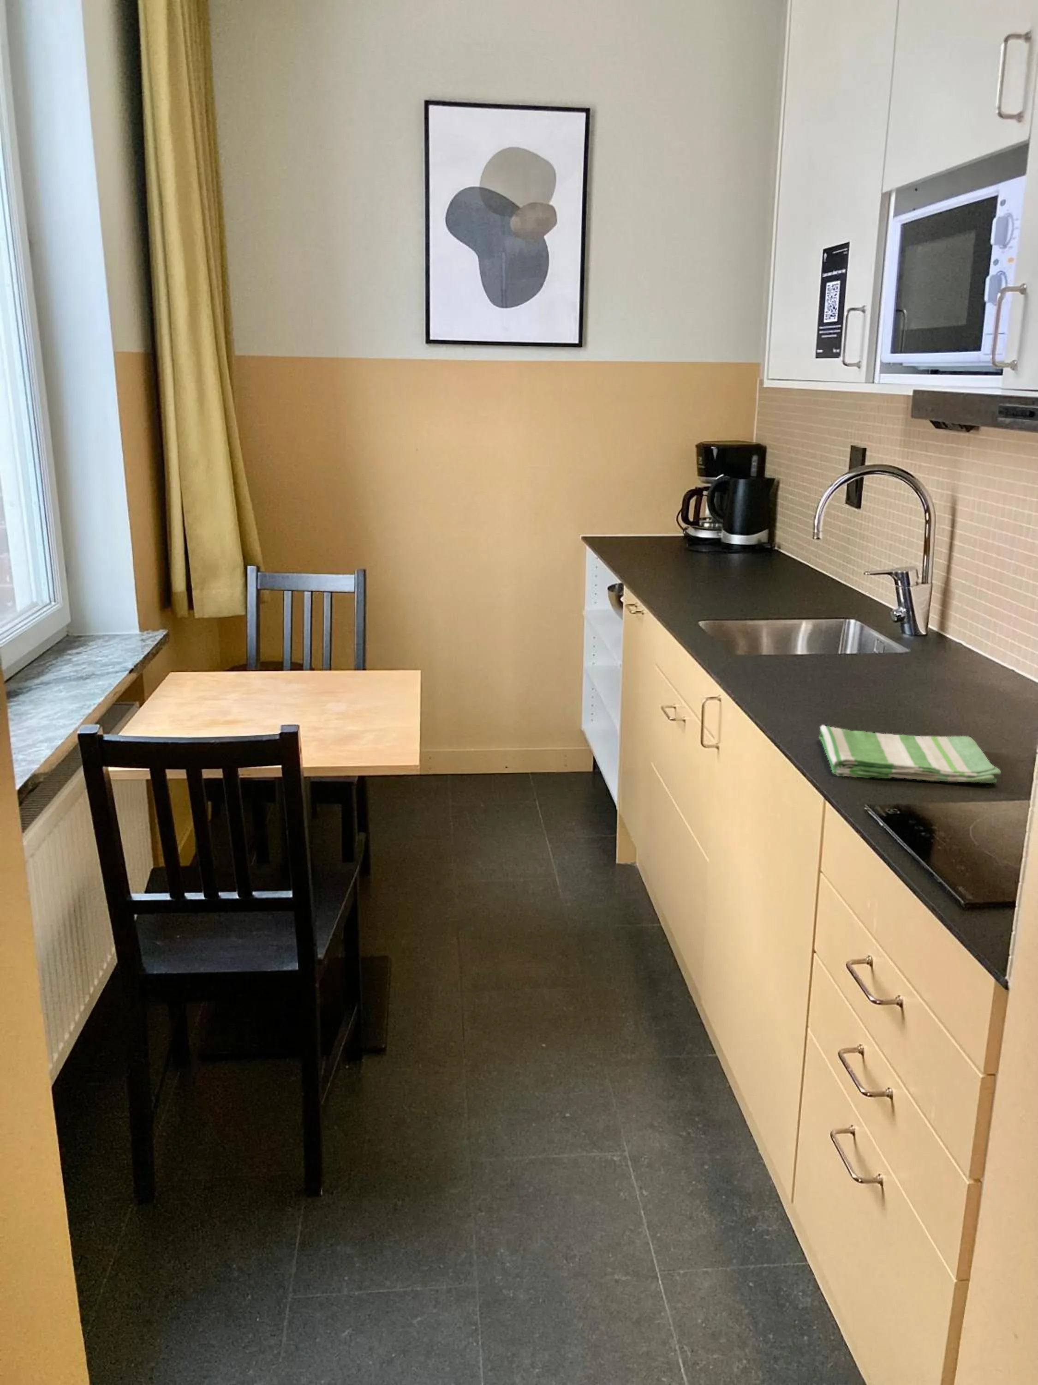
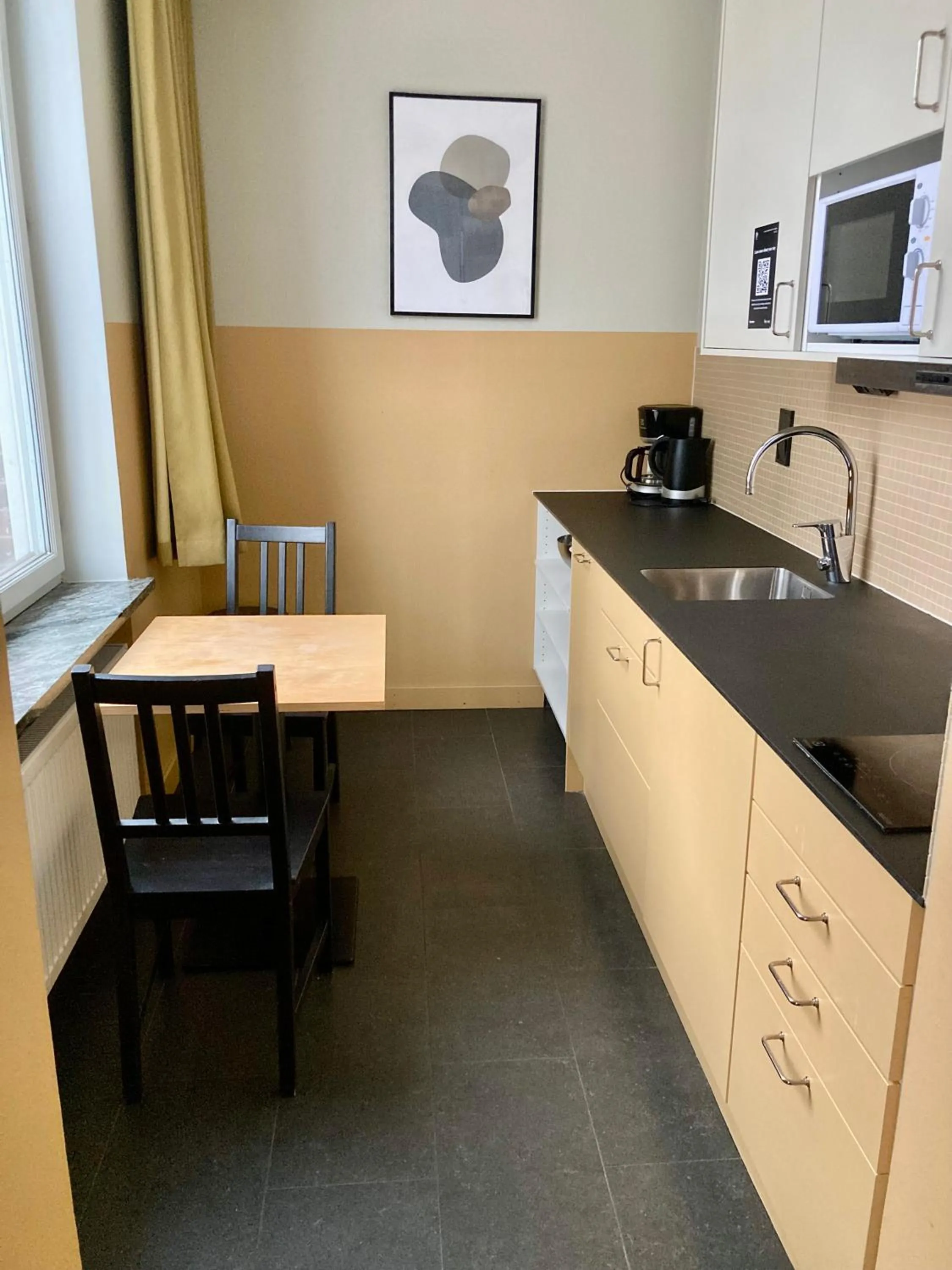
- dish towel (904, 752)
